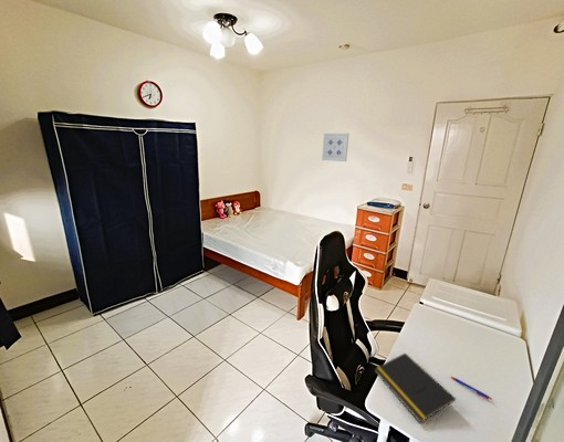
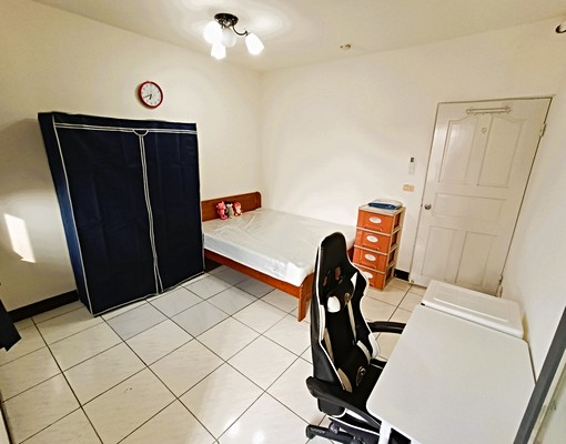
- notepad (411, 383)
- pen (470, 387)
- wall art (334, 147)
